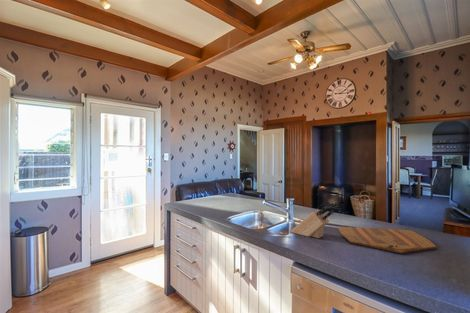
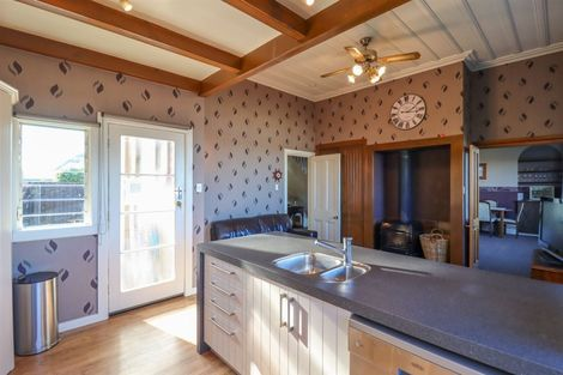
- knife block (312, 218)
- cutting board (385, 237)
